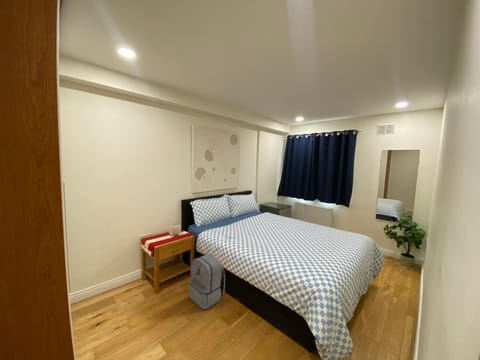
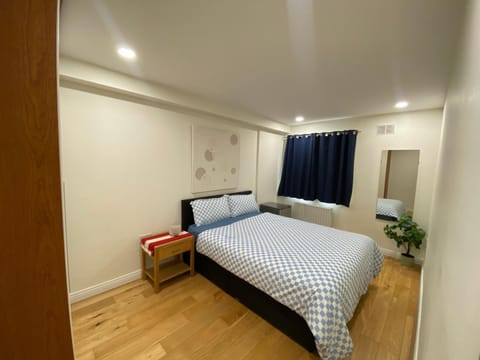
- backpack (208, 277)
